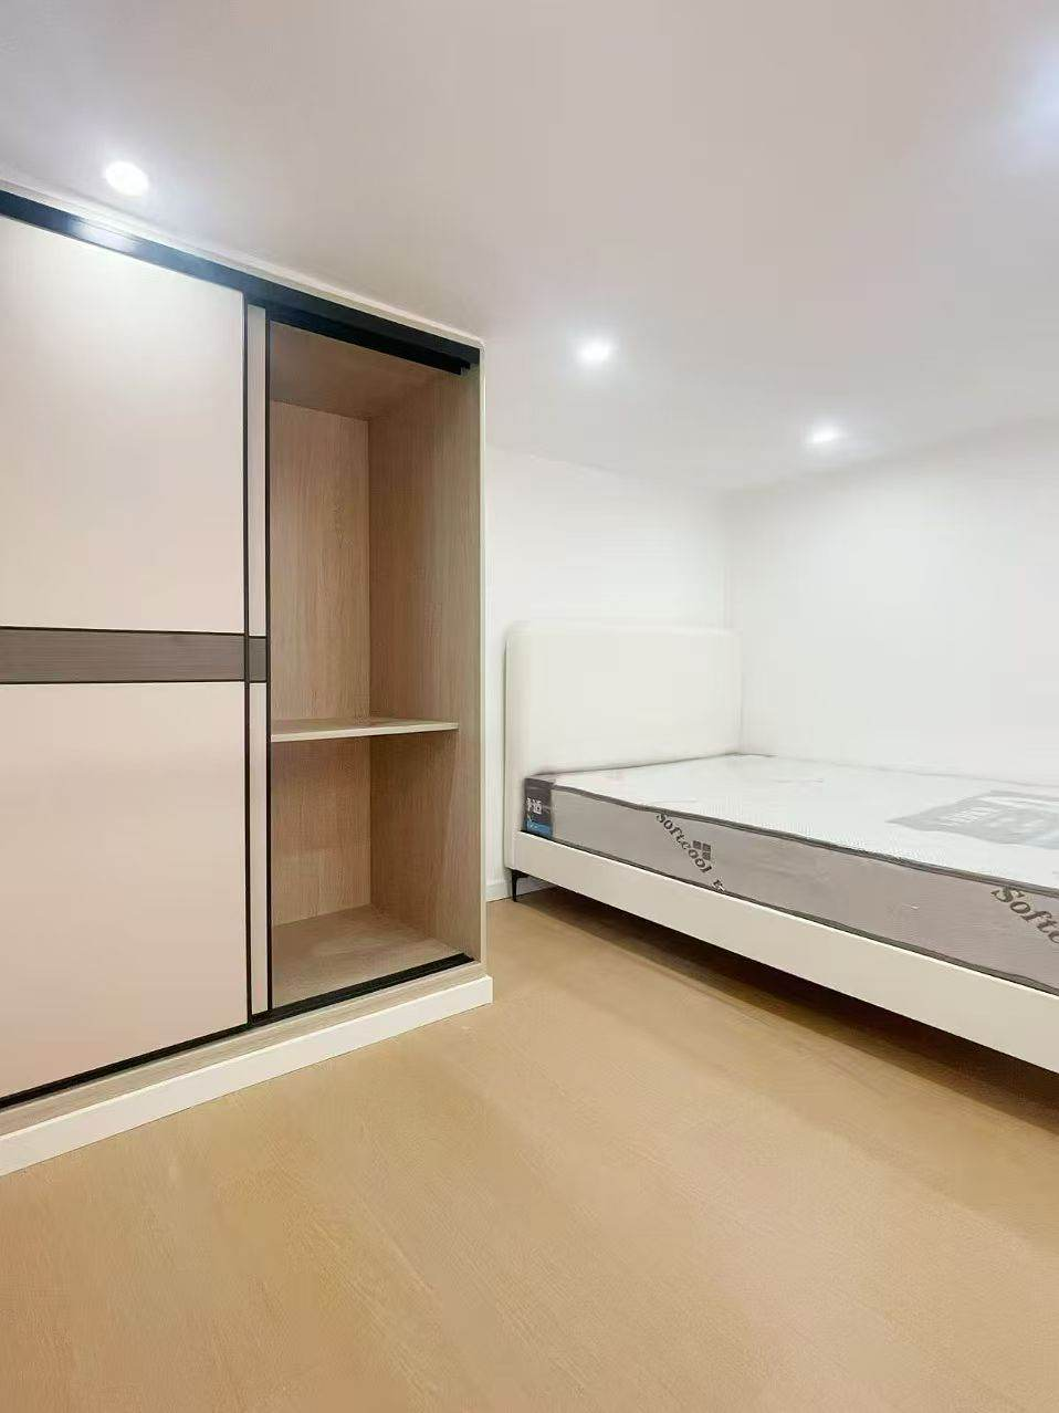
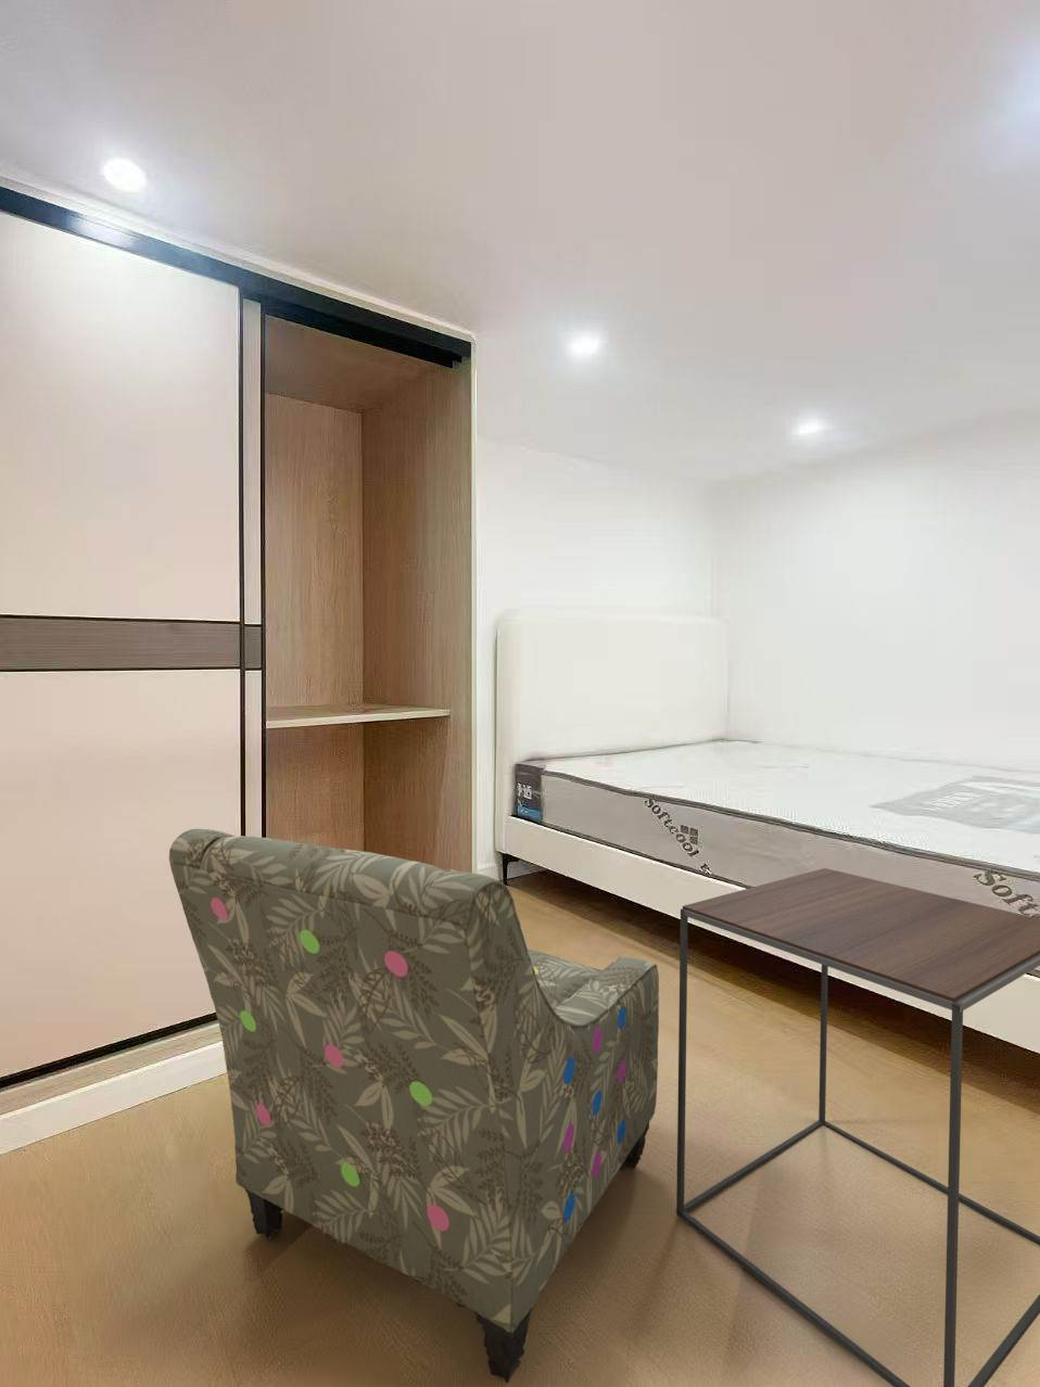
+ armchair (444, 1018)
+ side table (825, 1078)
